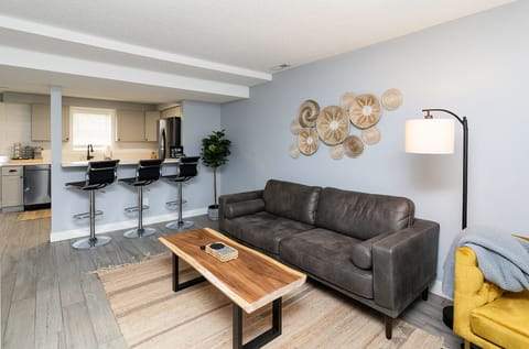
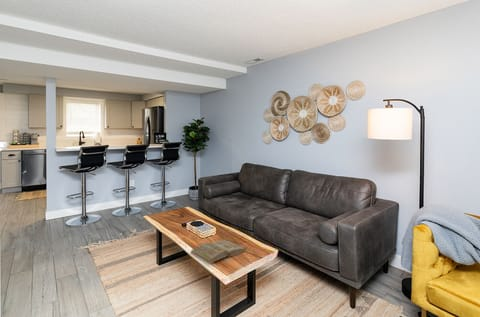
+ book (218, 248)
